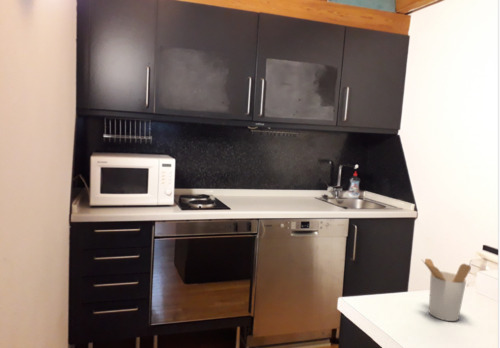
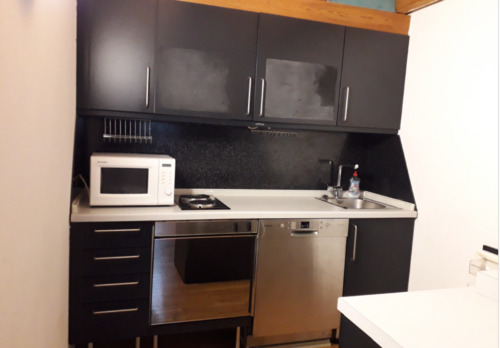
- utensil holder (440, 287)
